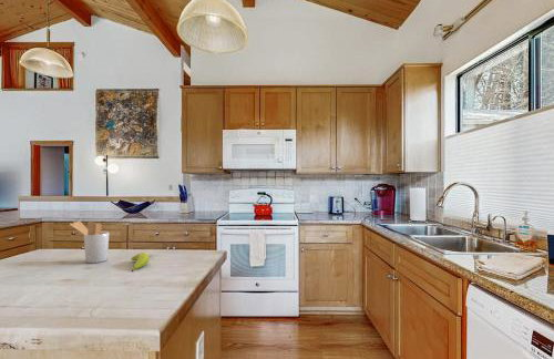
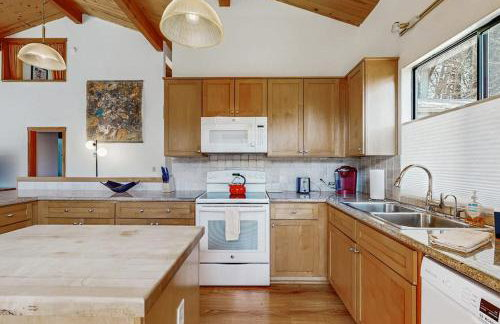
- utensil holder (90, 239)
- banana (137, 258)
